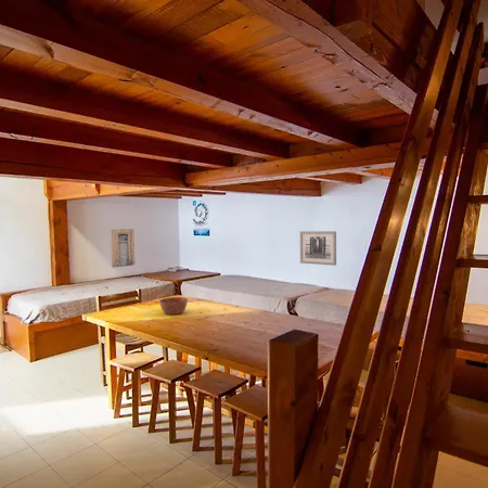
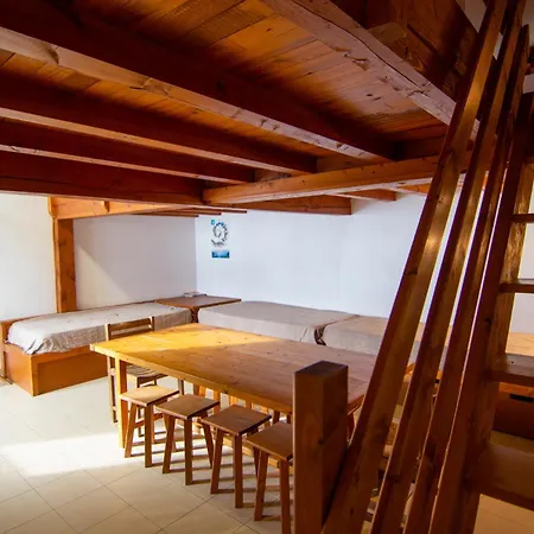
- wall art (317, 247)
- wall art (123, 247)
- bowl (174, 306)
